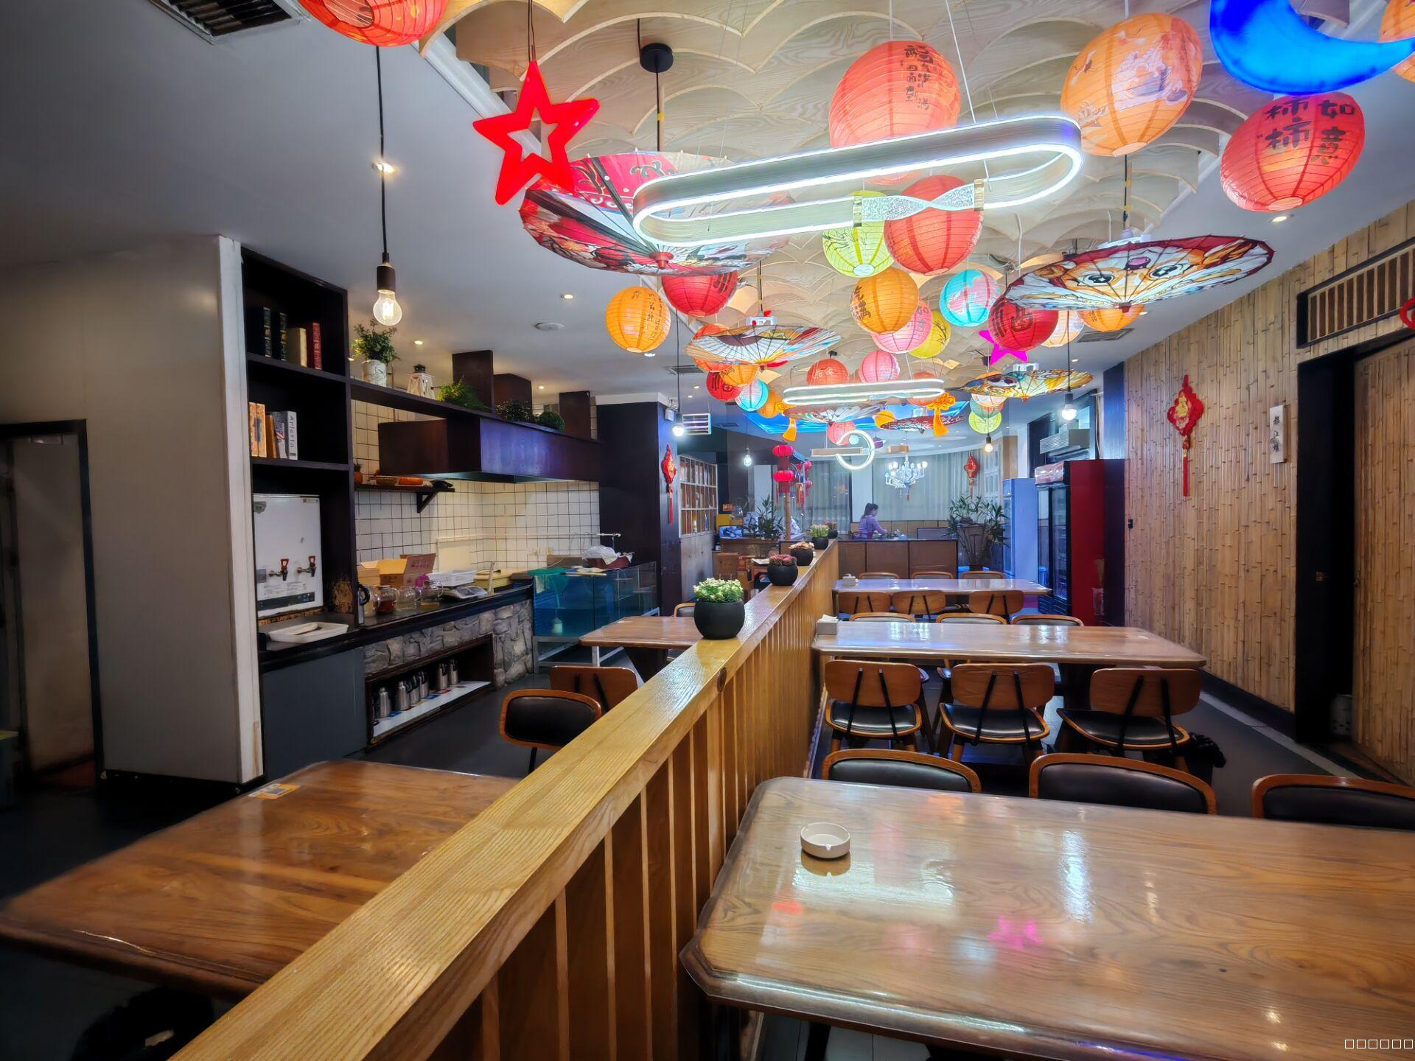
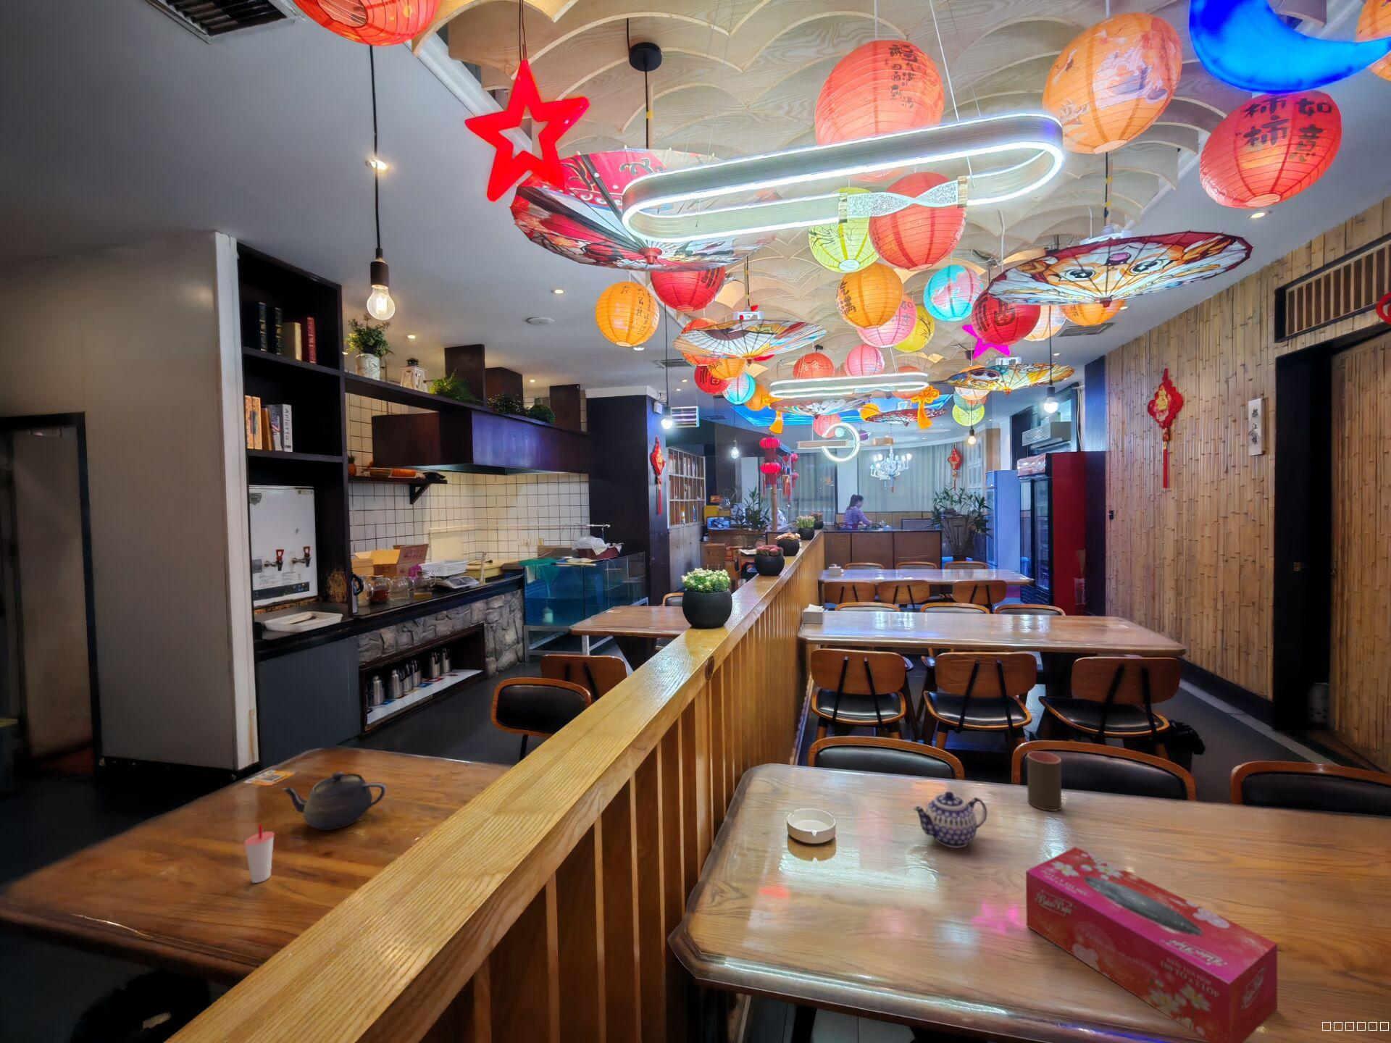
+ teapot (951, 815)
+ tissue box (1139, 933)
+ cup (260, 851)
+ cup (1044, 780)
+ teapot (335, 796)
